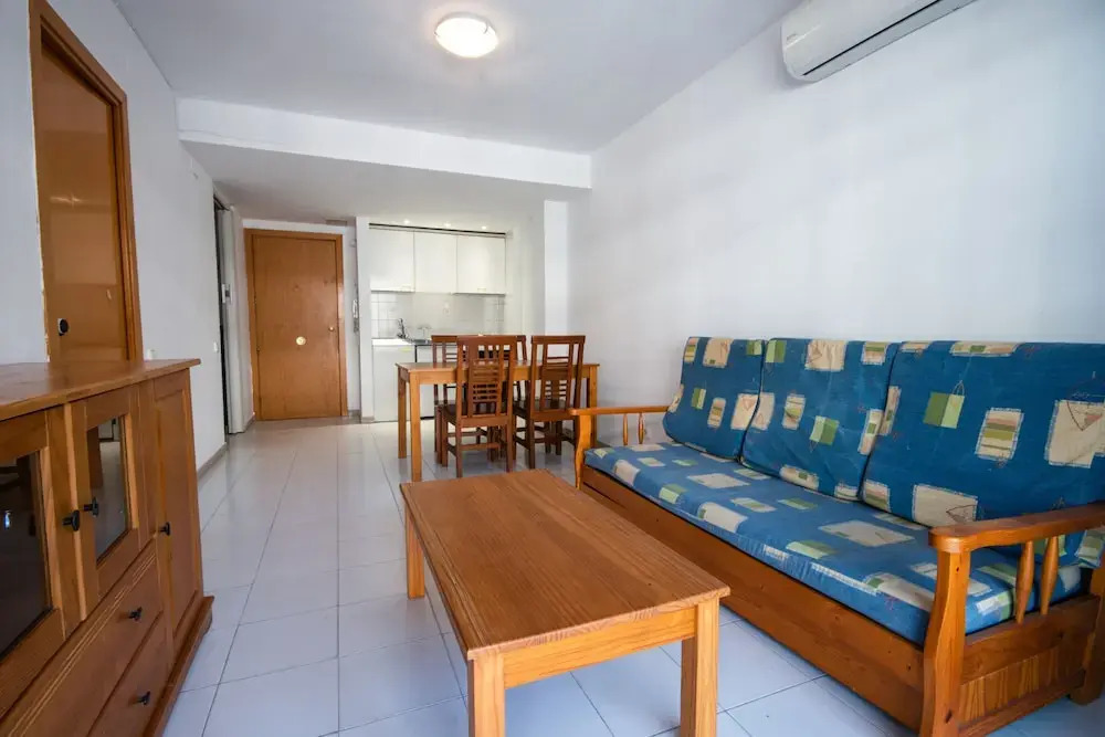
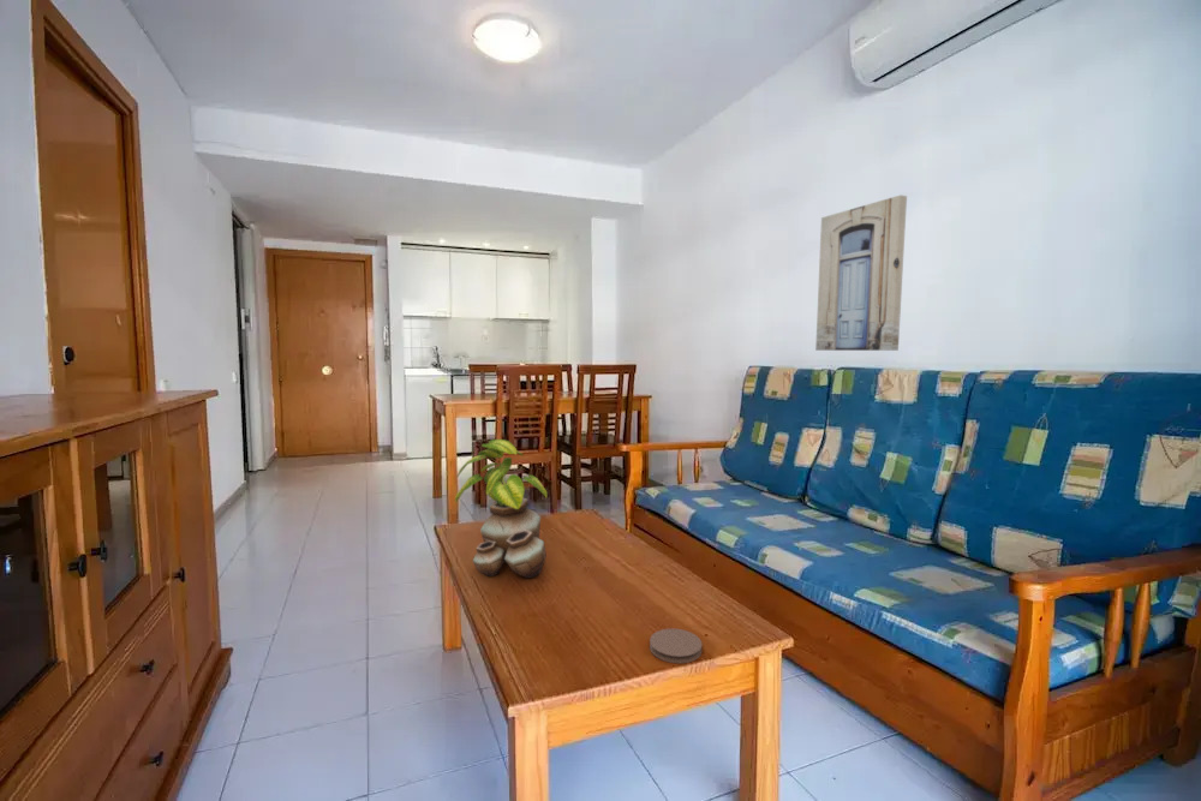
+ potted plant (502, 502)
+ coaster (675, 645)
+ wall art (856, 280)
